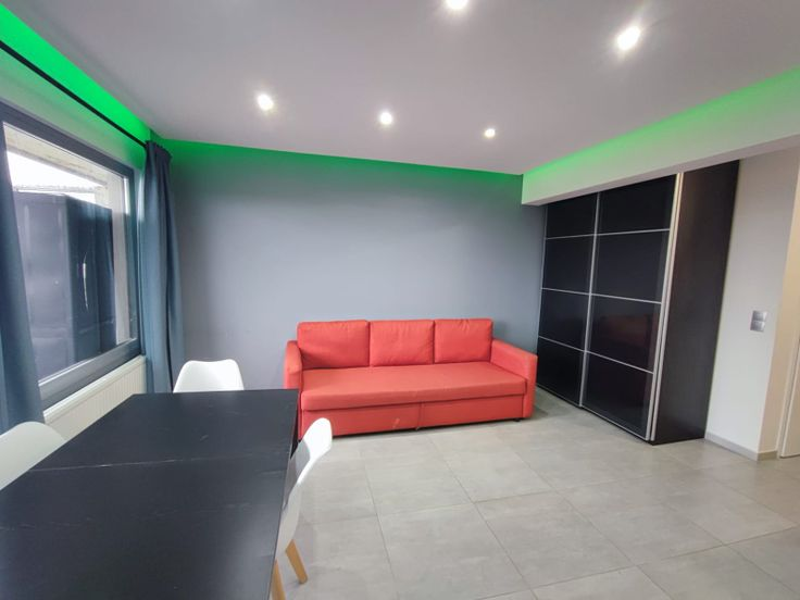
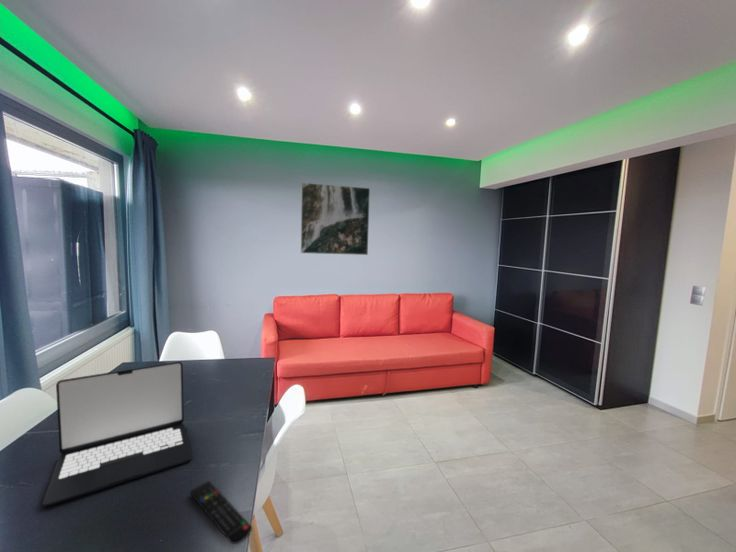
+ remote control (219, 510)
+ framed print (335, 220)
+ laptop (125, 421)
